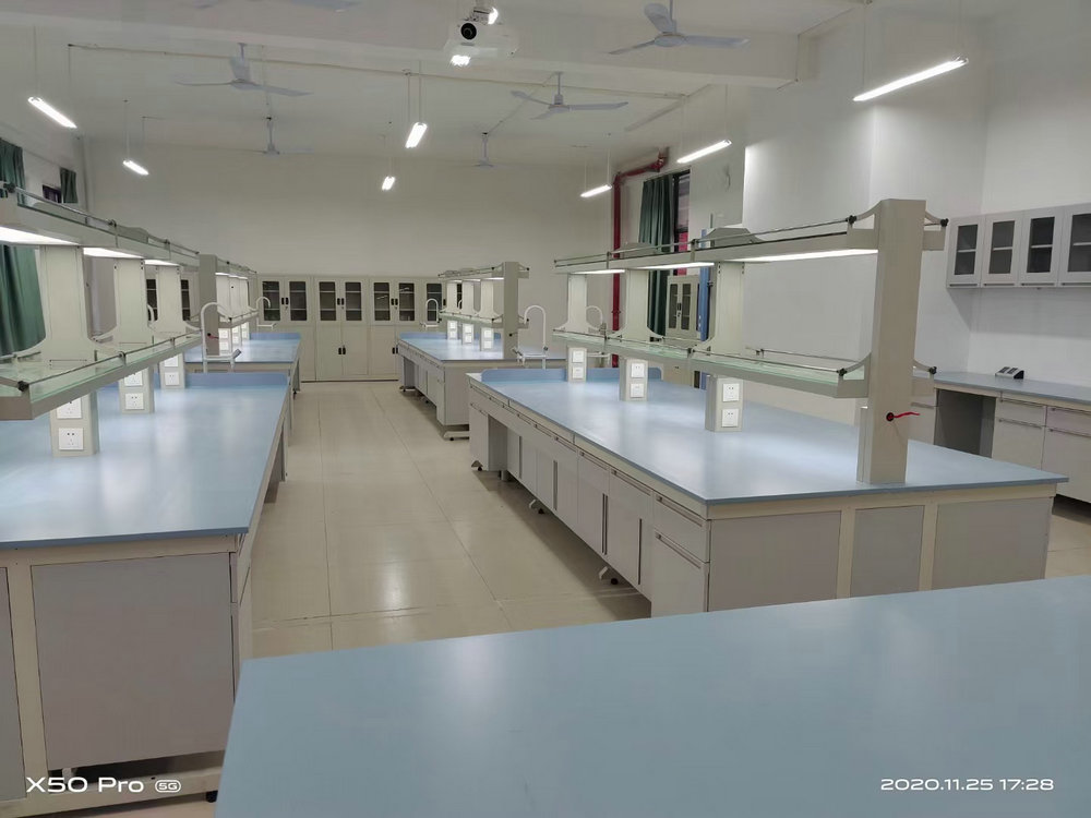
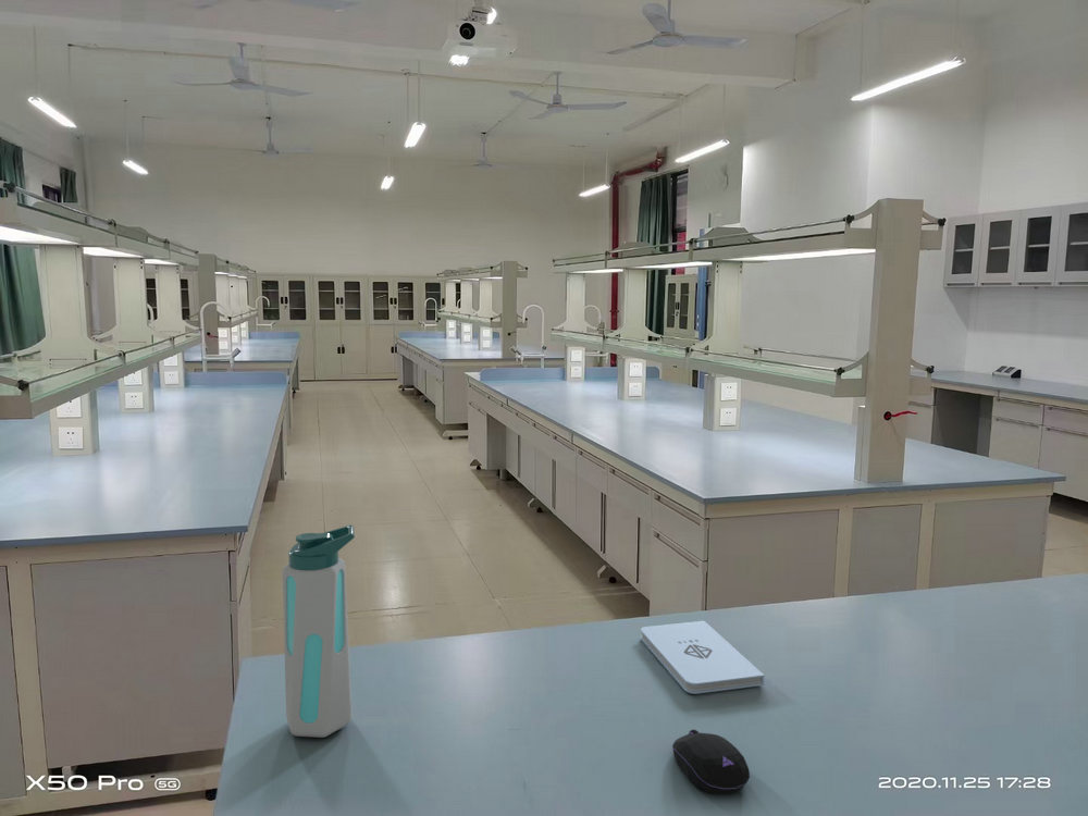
+ water bottle (321, 628)
+ notepad (696, 654)
+ computer mouse (709, 755)
